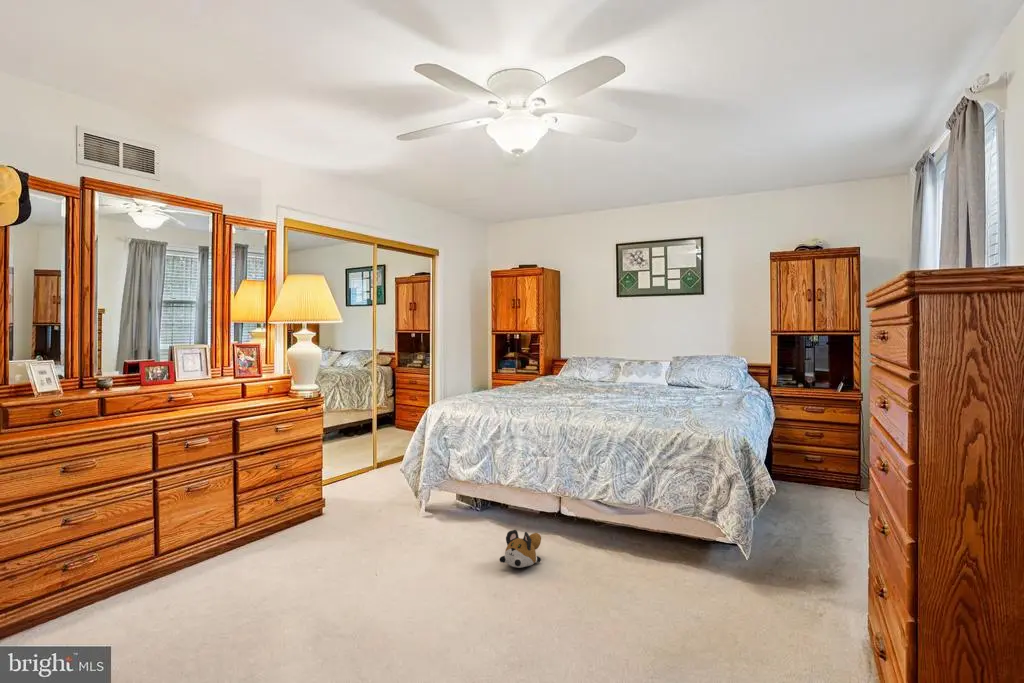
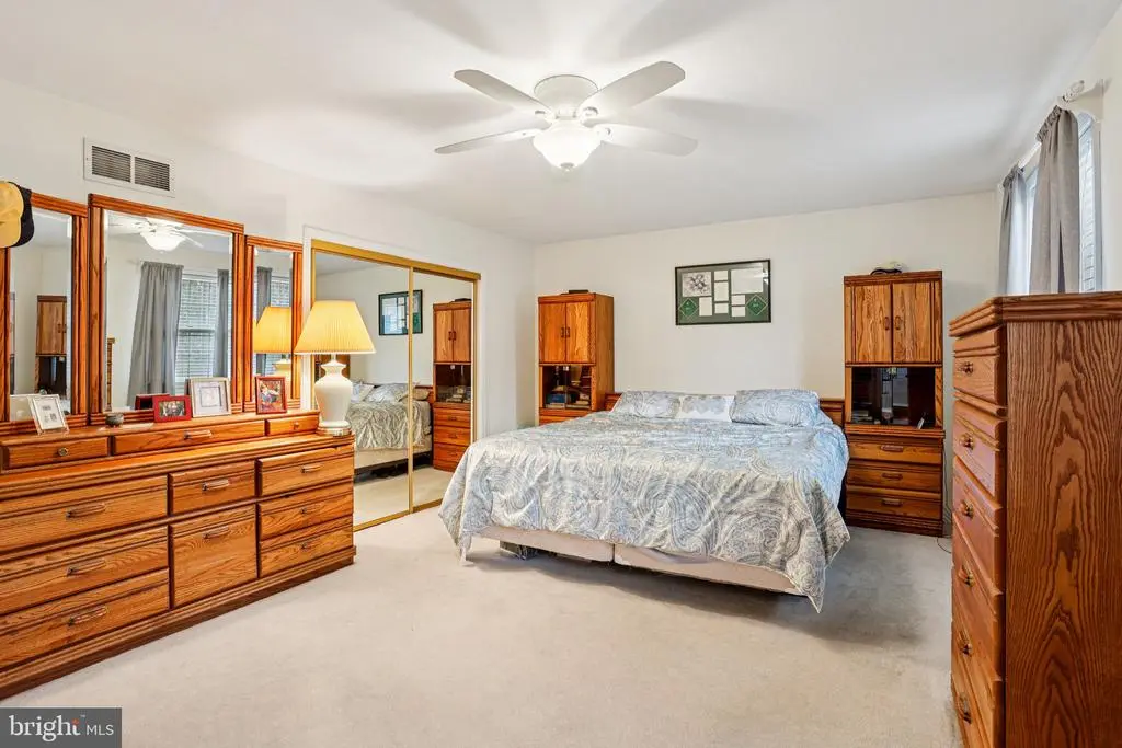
- plush toy (524, 546)
